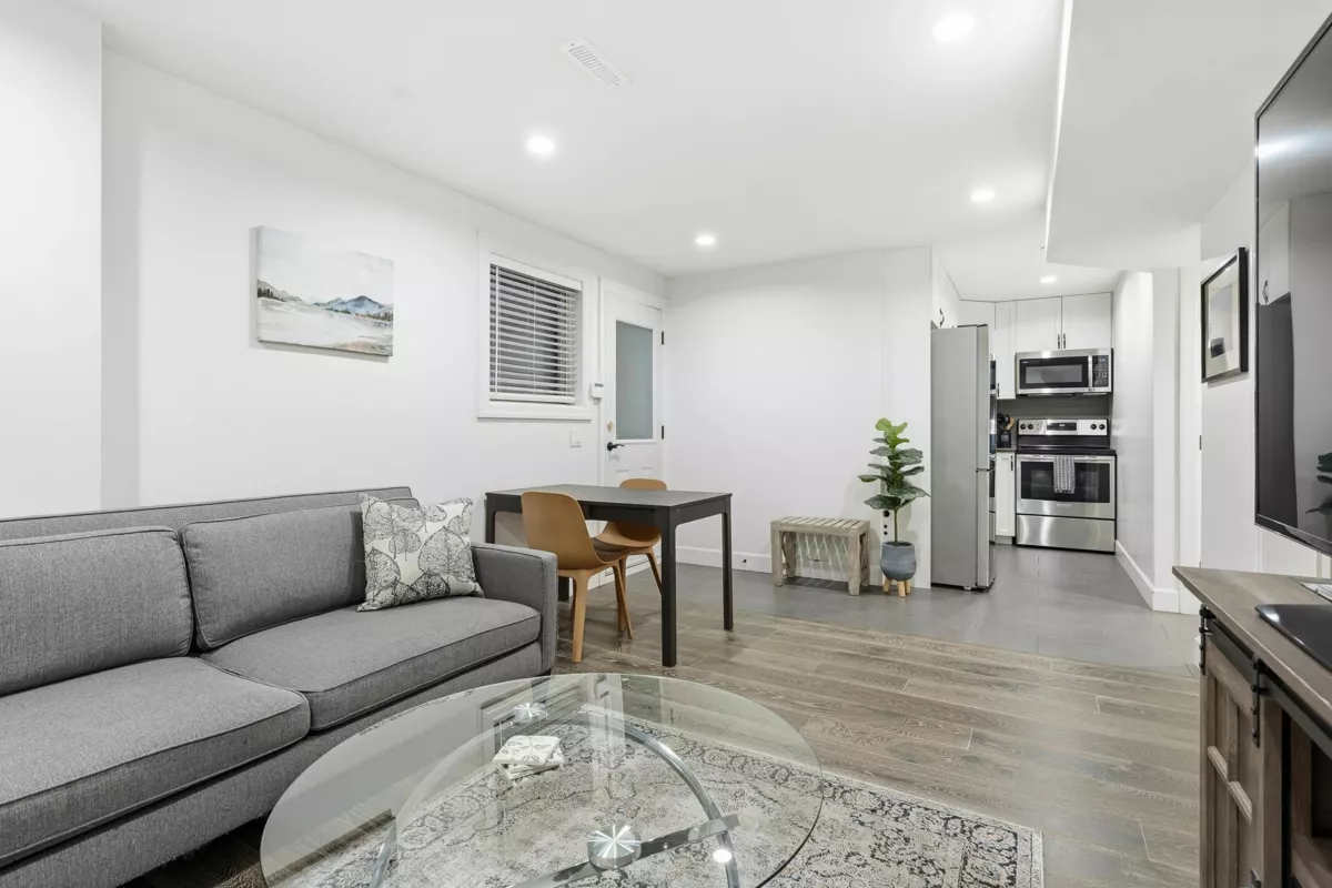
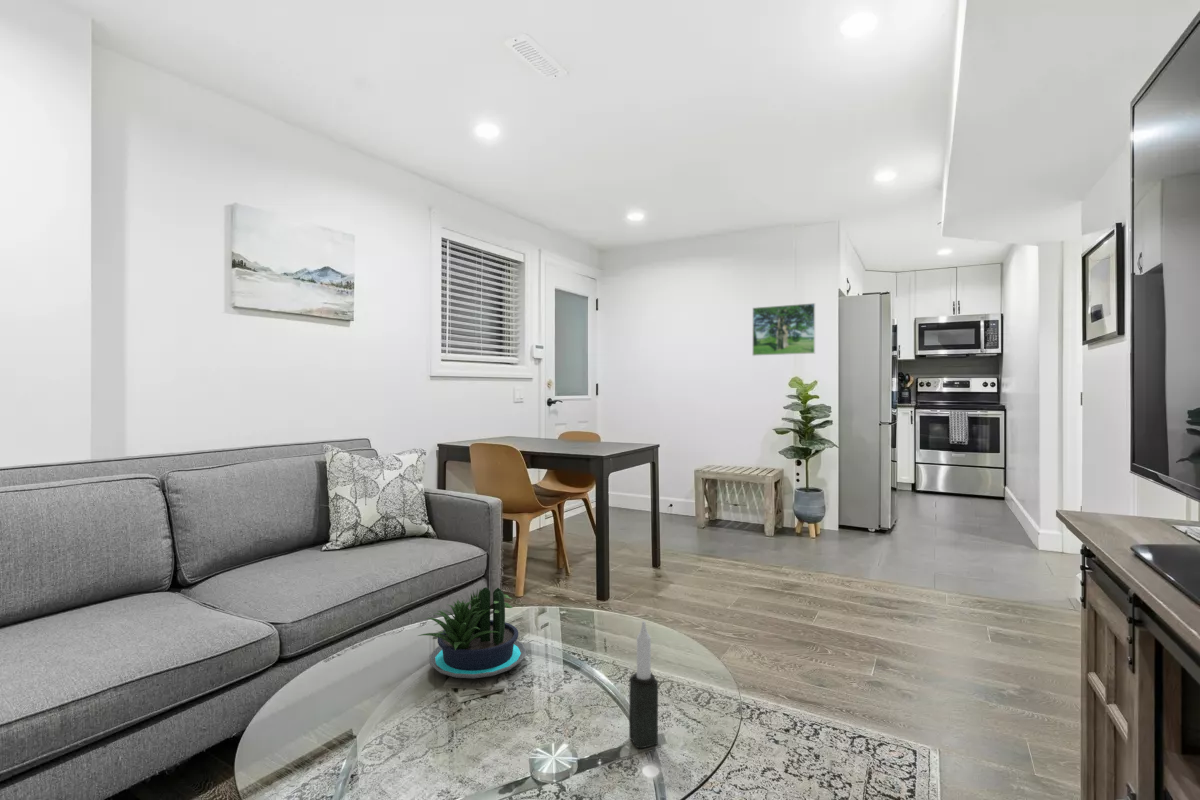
+ candle (643, 680)
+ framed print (783, 330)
+ potted plant (474, 627)
